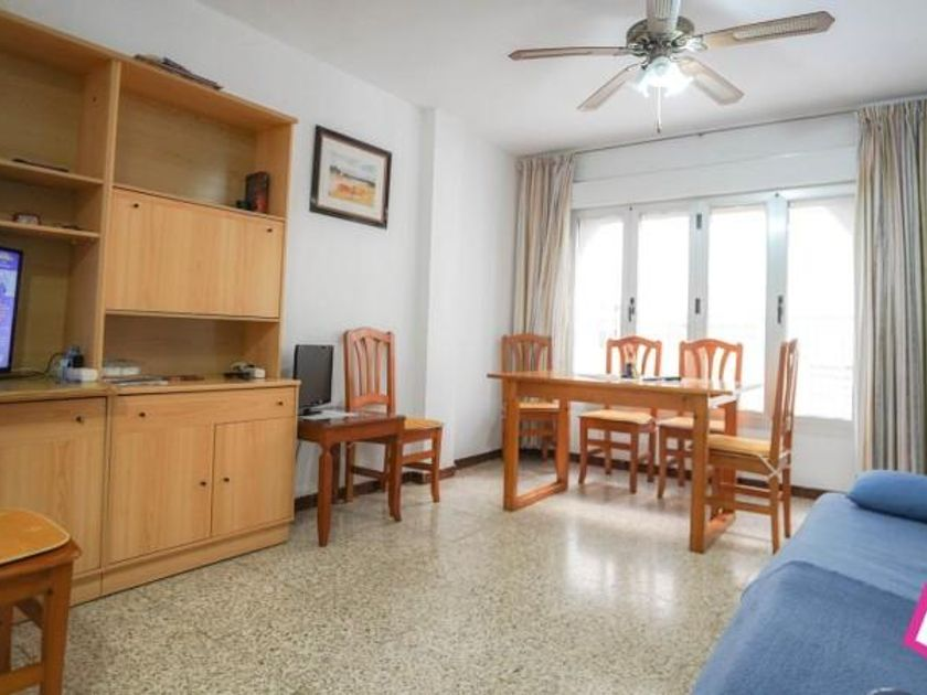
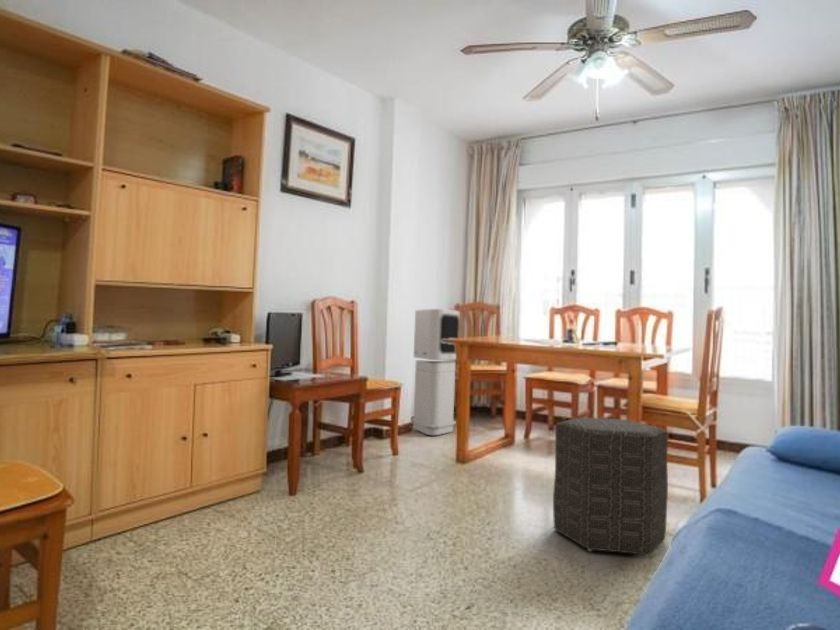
+ air purifier (431, 370)
+ ottoman (609, 479)
